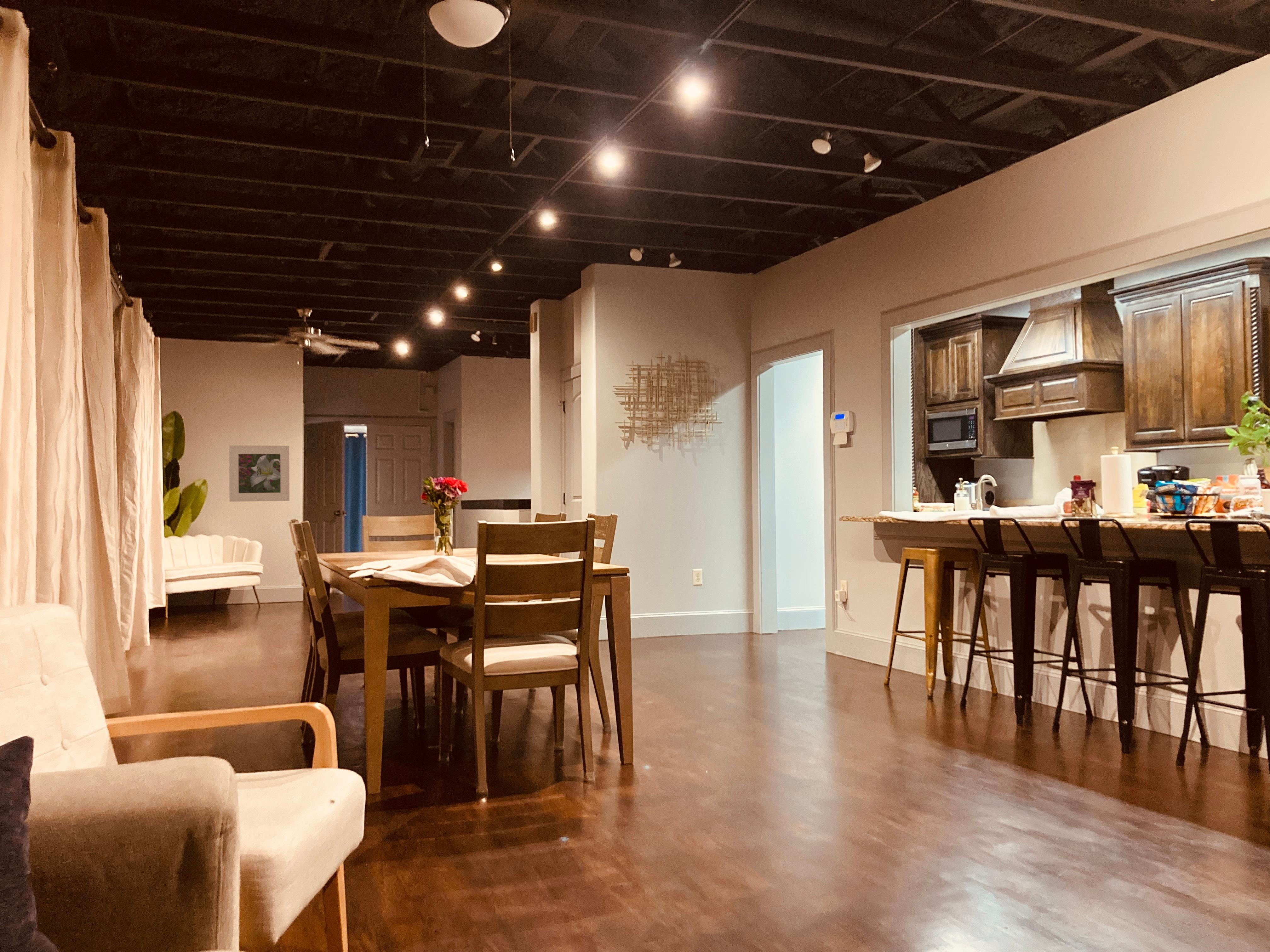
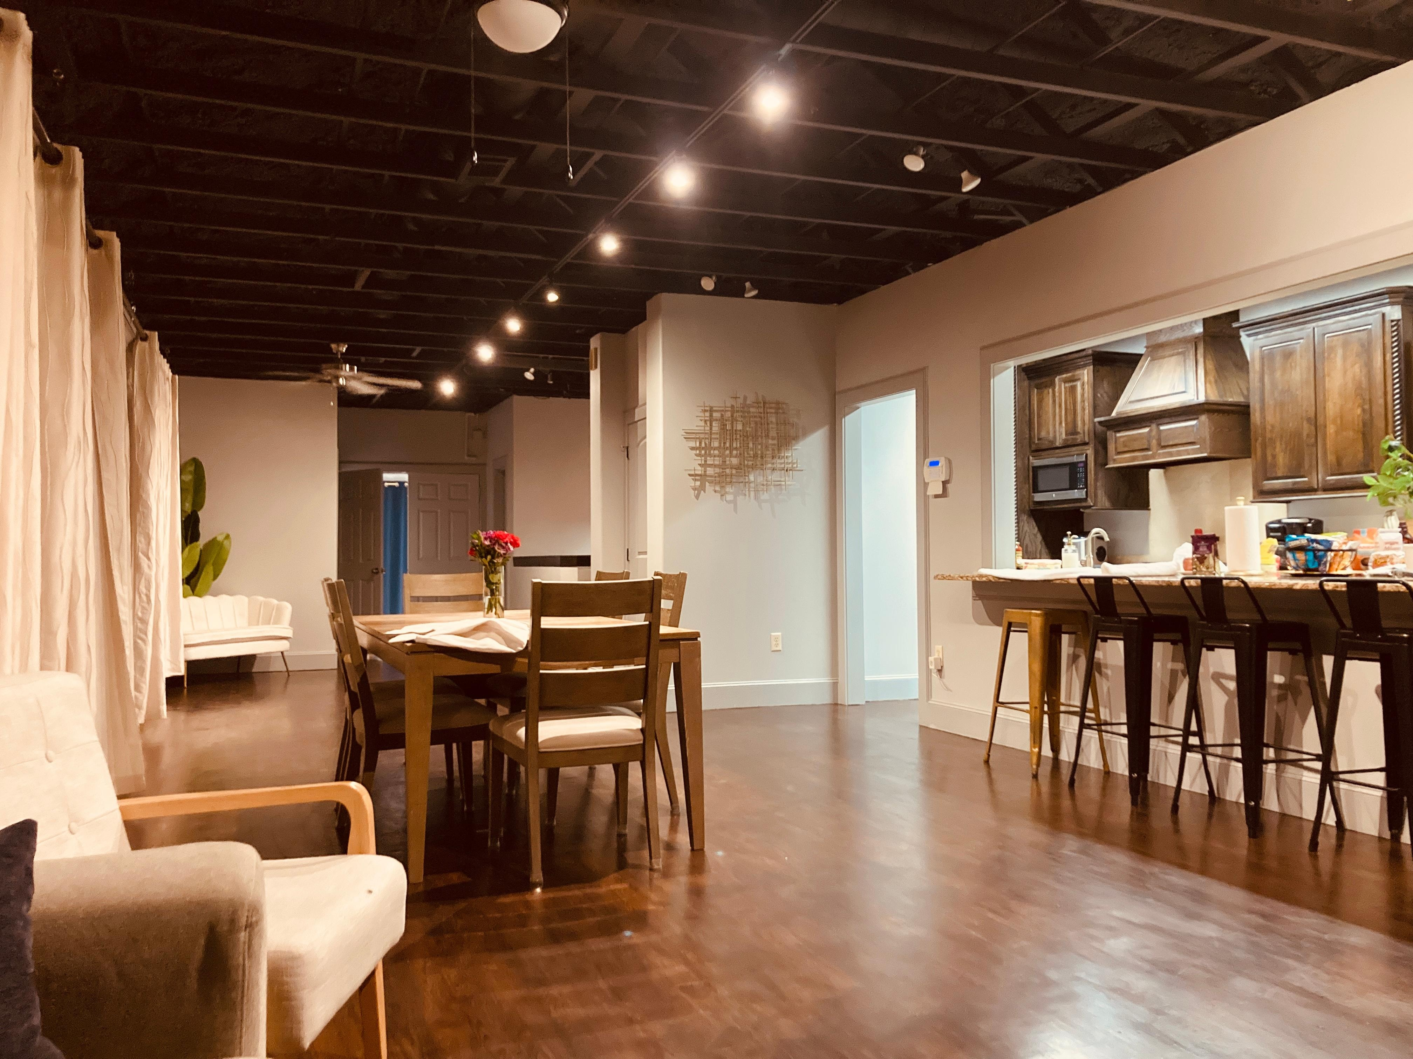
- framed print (260, 473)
